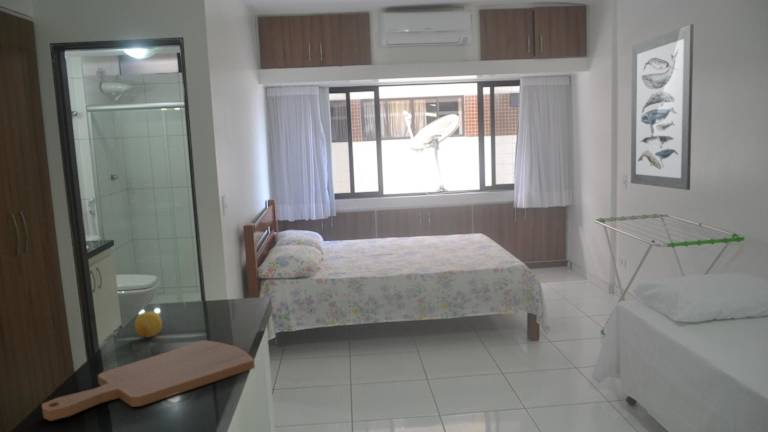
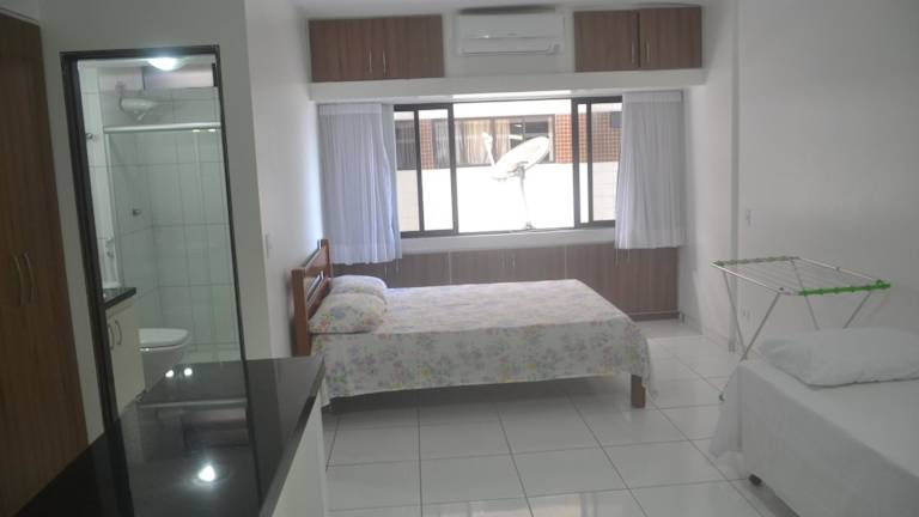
- wall art (658, 112)
- cutting board (167, 373)
- fruit (148, 324)
